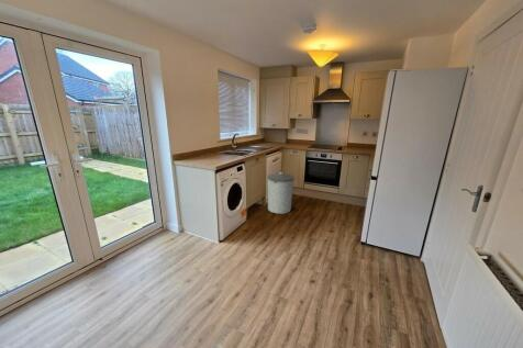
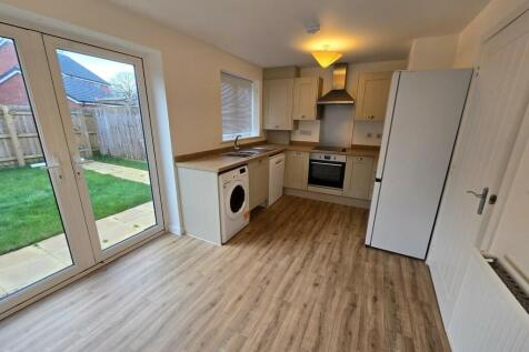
- trash can (279, 191)
